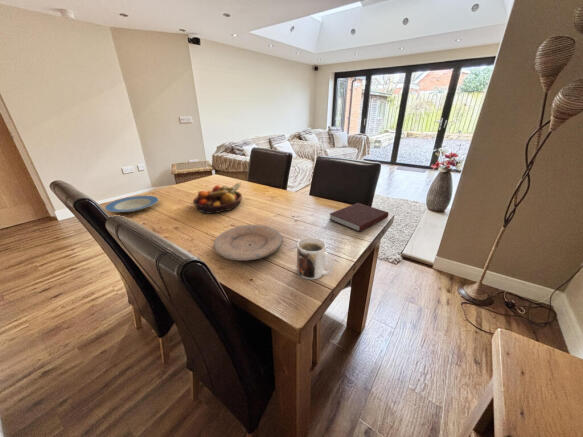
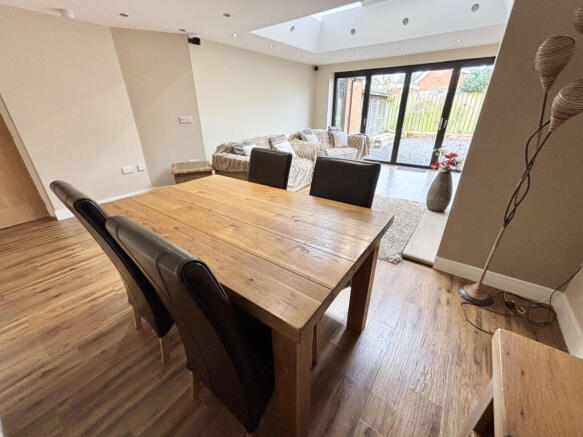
- plate (133, 205)
- fruit bowl (218, 195)
- mug (313, 259)
- plate (249, 242)
- notebook (358, 215)
